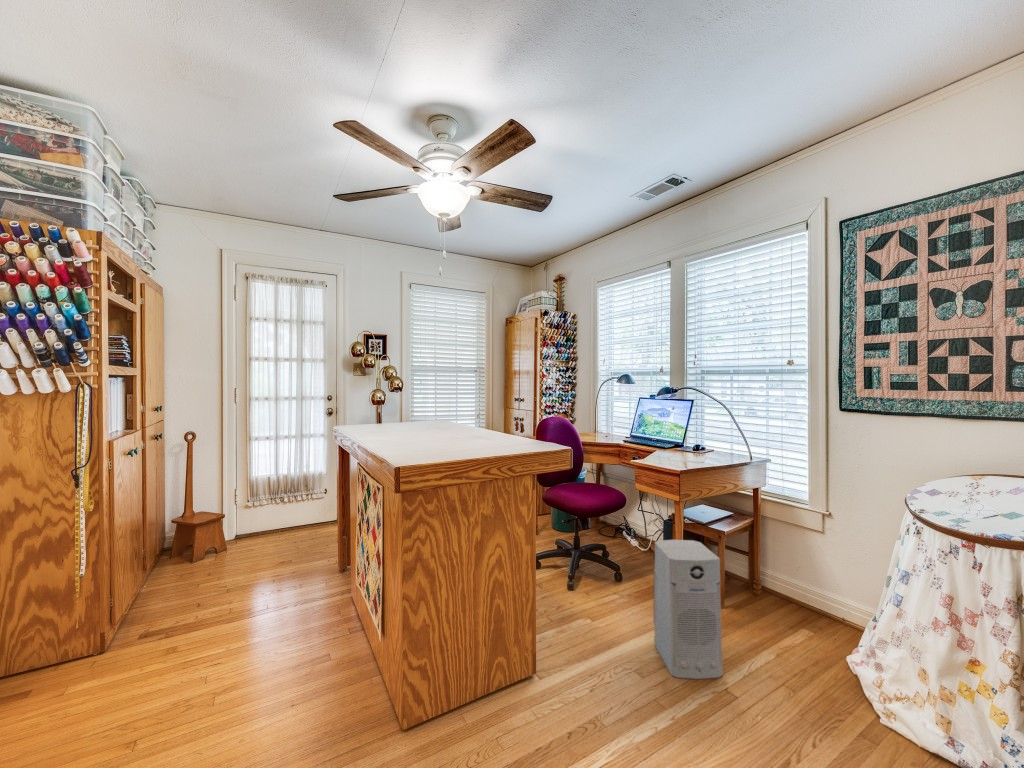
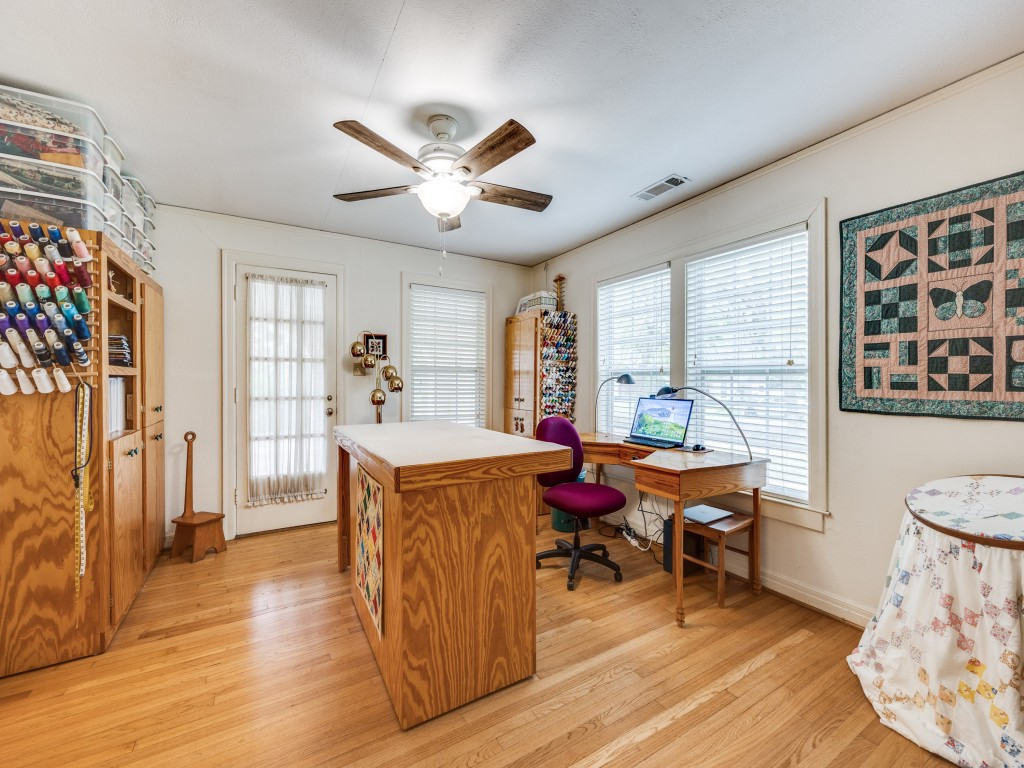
- air purifier (685, 603)
